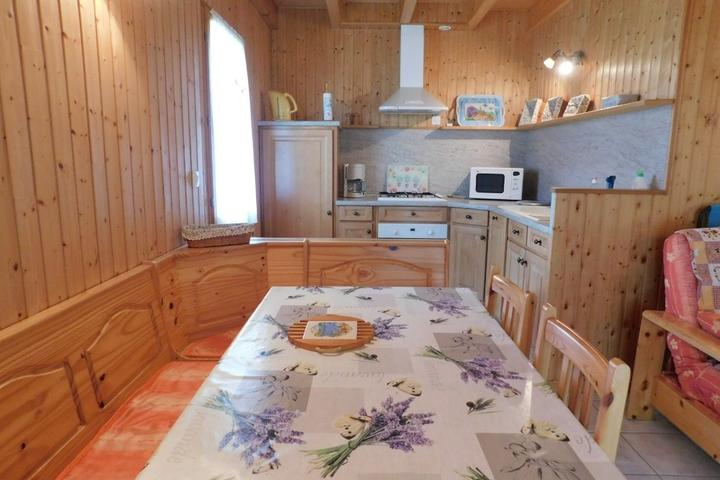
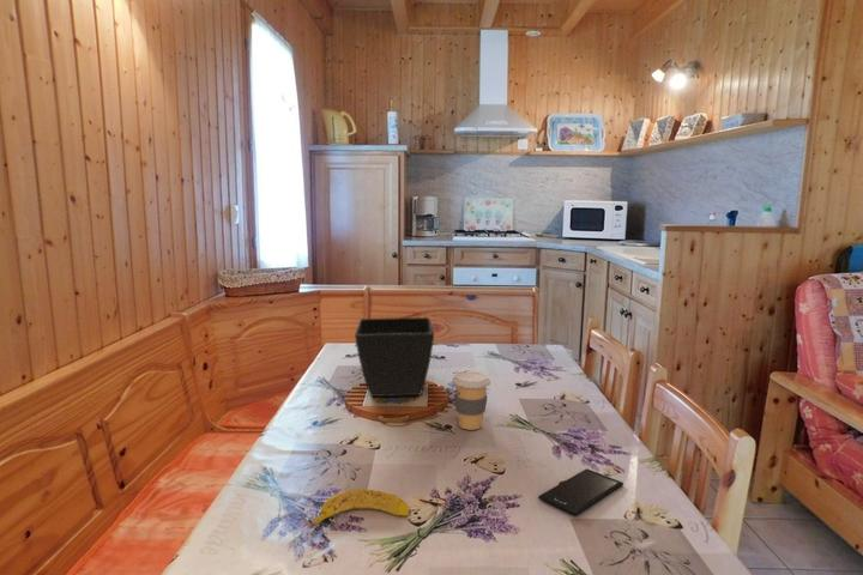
+ coffee cup (470, 400)
+ banana (360, 508)
+ flower pot (394, 357)
+ smartphone (581, 490)
